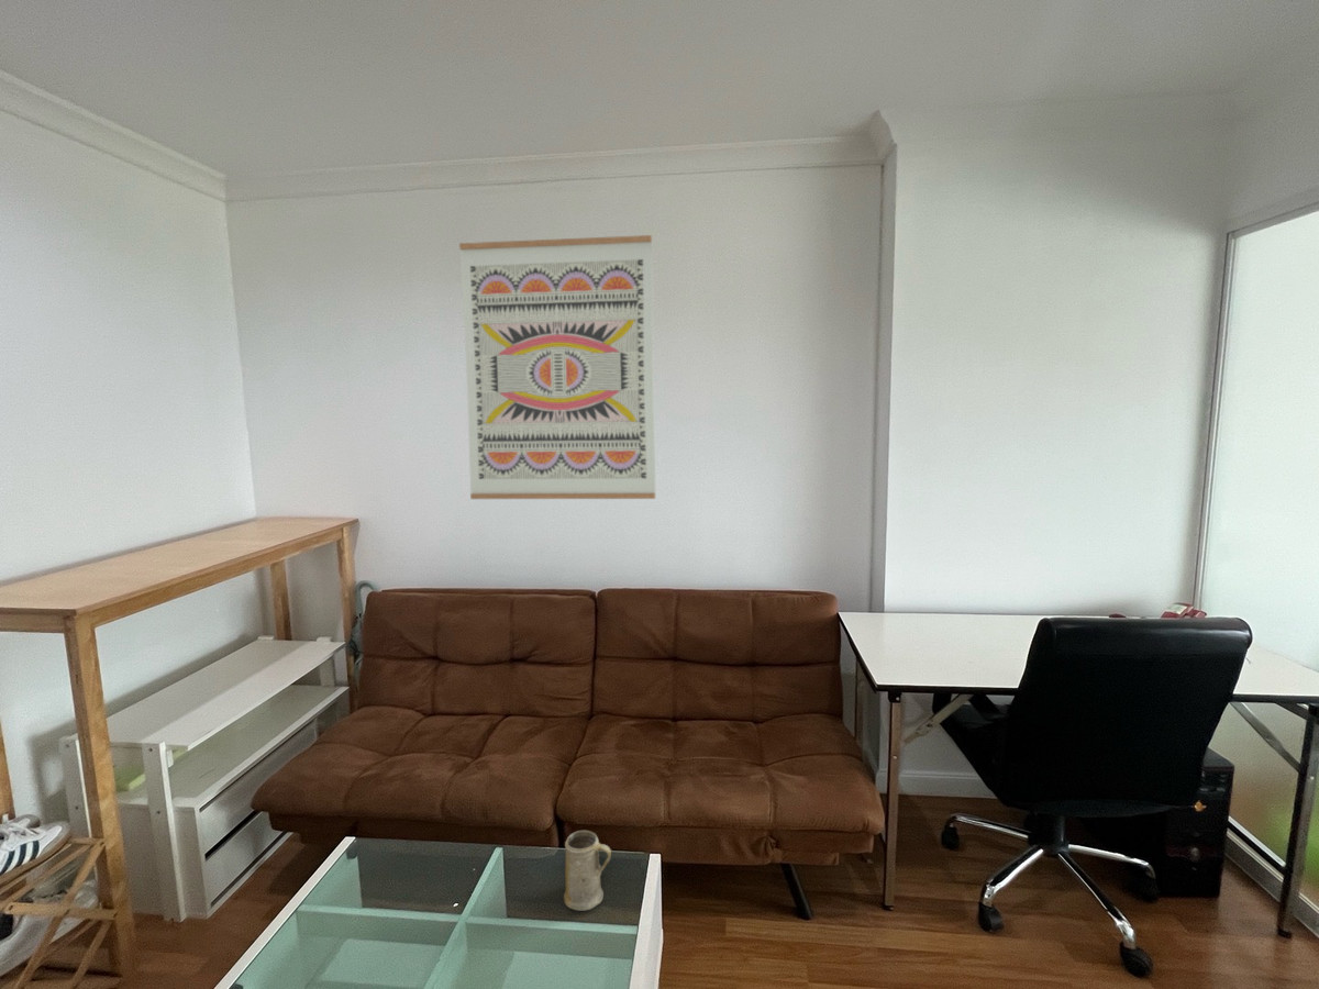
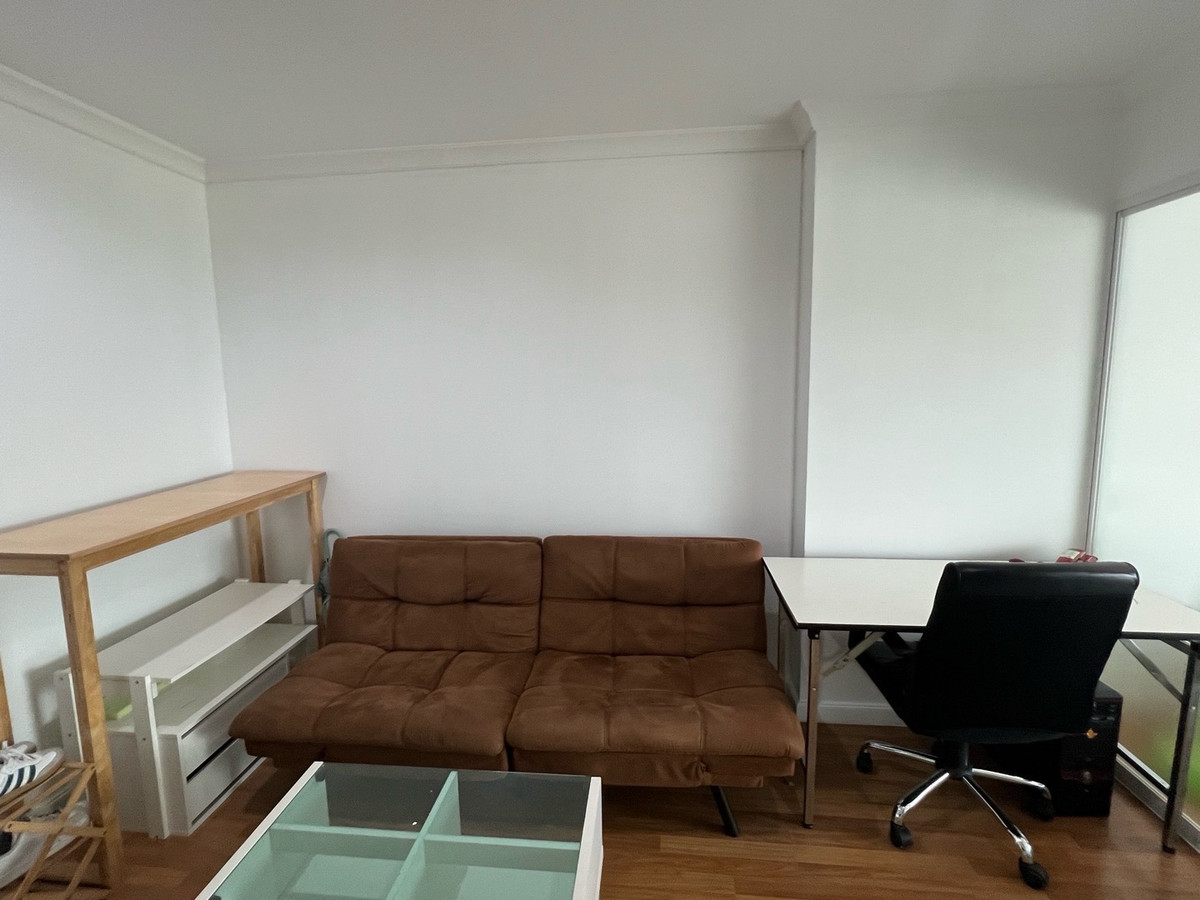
- wall art (558, 371)
- mug (585, 867)
